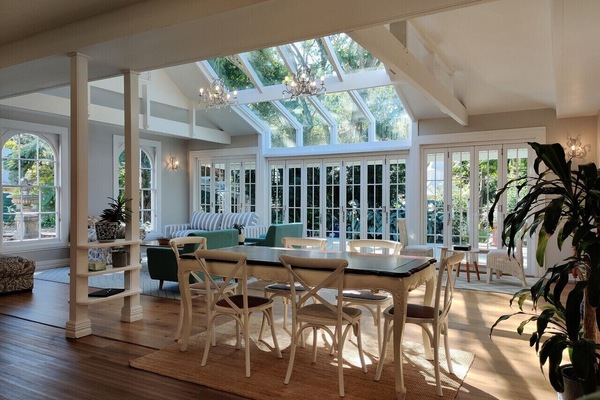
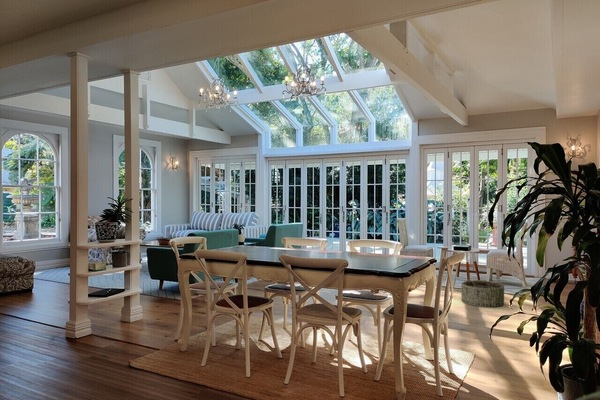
+ basket (482, 290)
